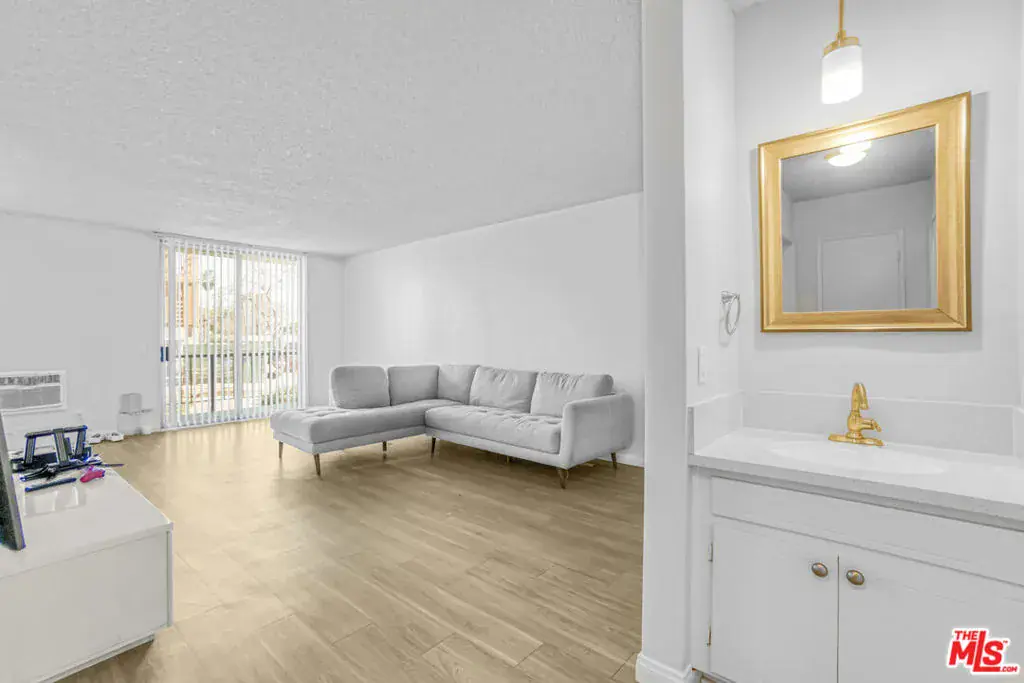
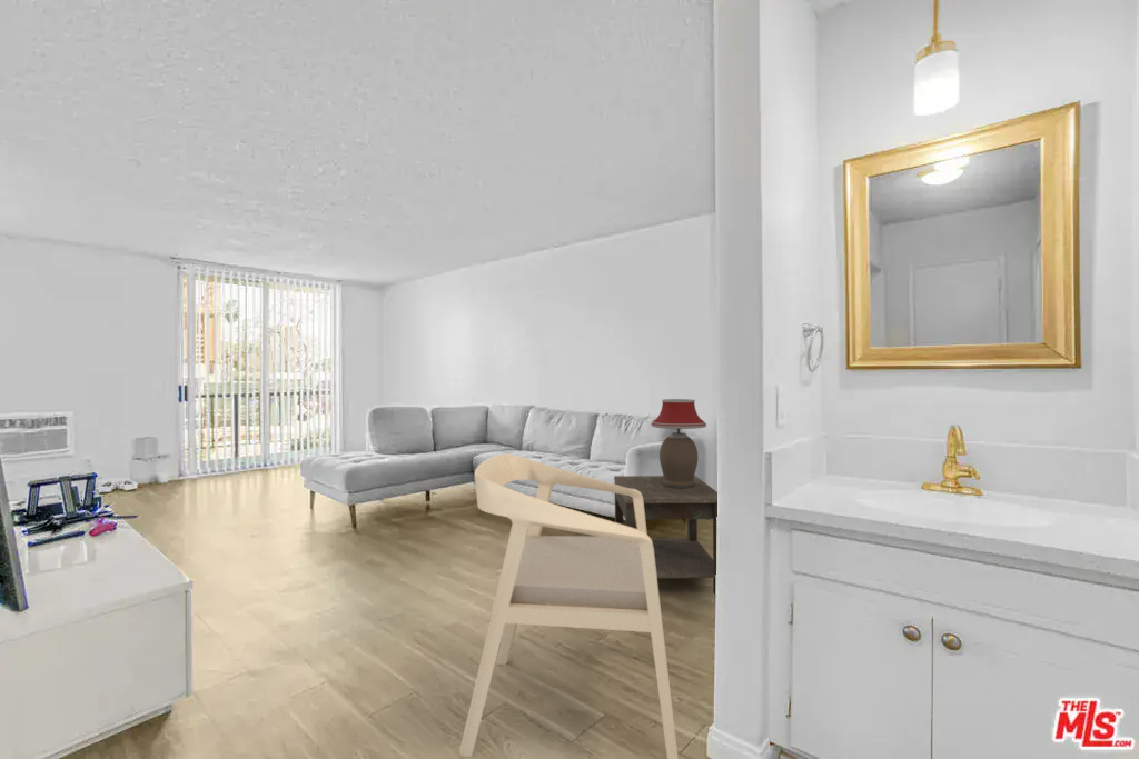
+ table lamp (679, 441)
+ armchair (572, 583)
+ side table (665, 538)
